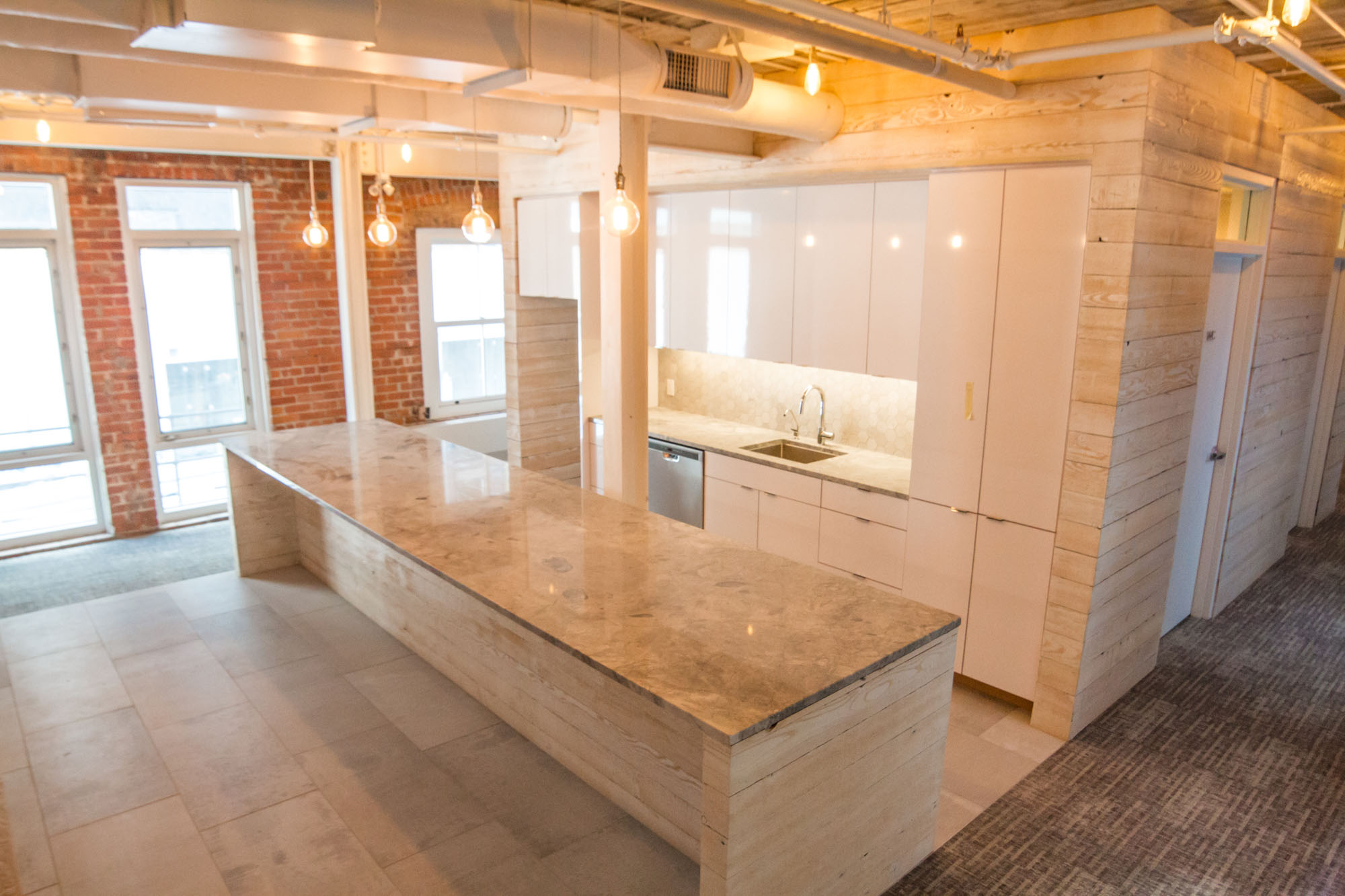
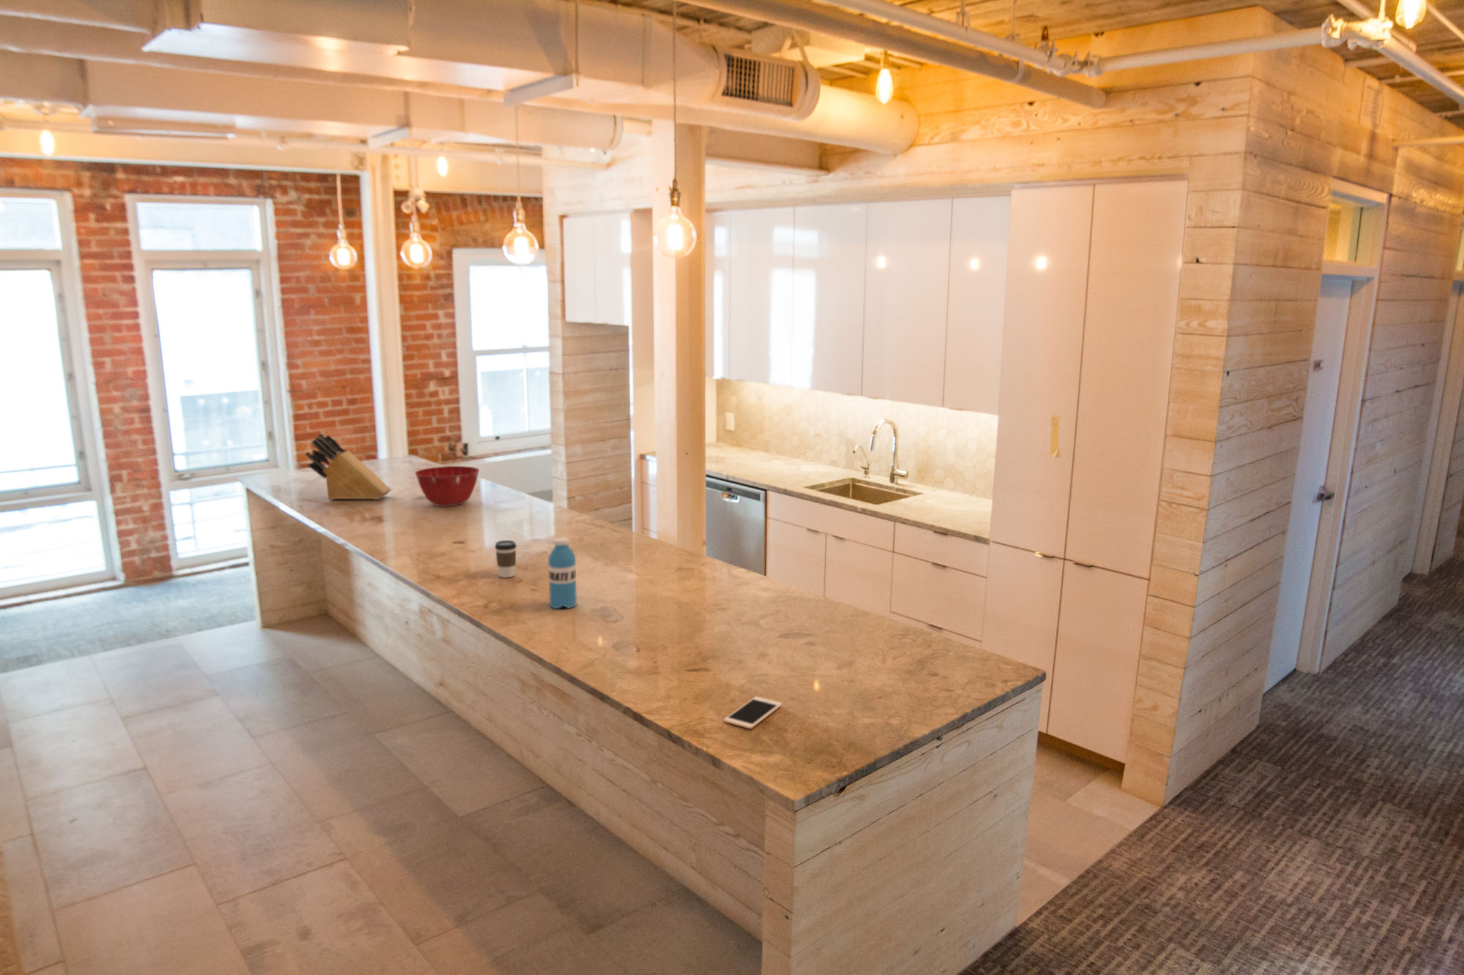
+ water bottle (562, 572)
+ knife block (347, 465)
+ mixing bowl (448, 486)
+ coffee cup (506, 559)
+ cell phone (753, 712)
